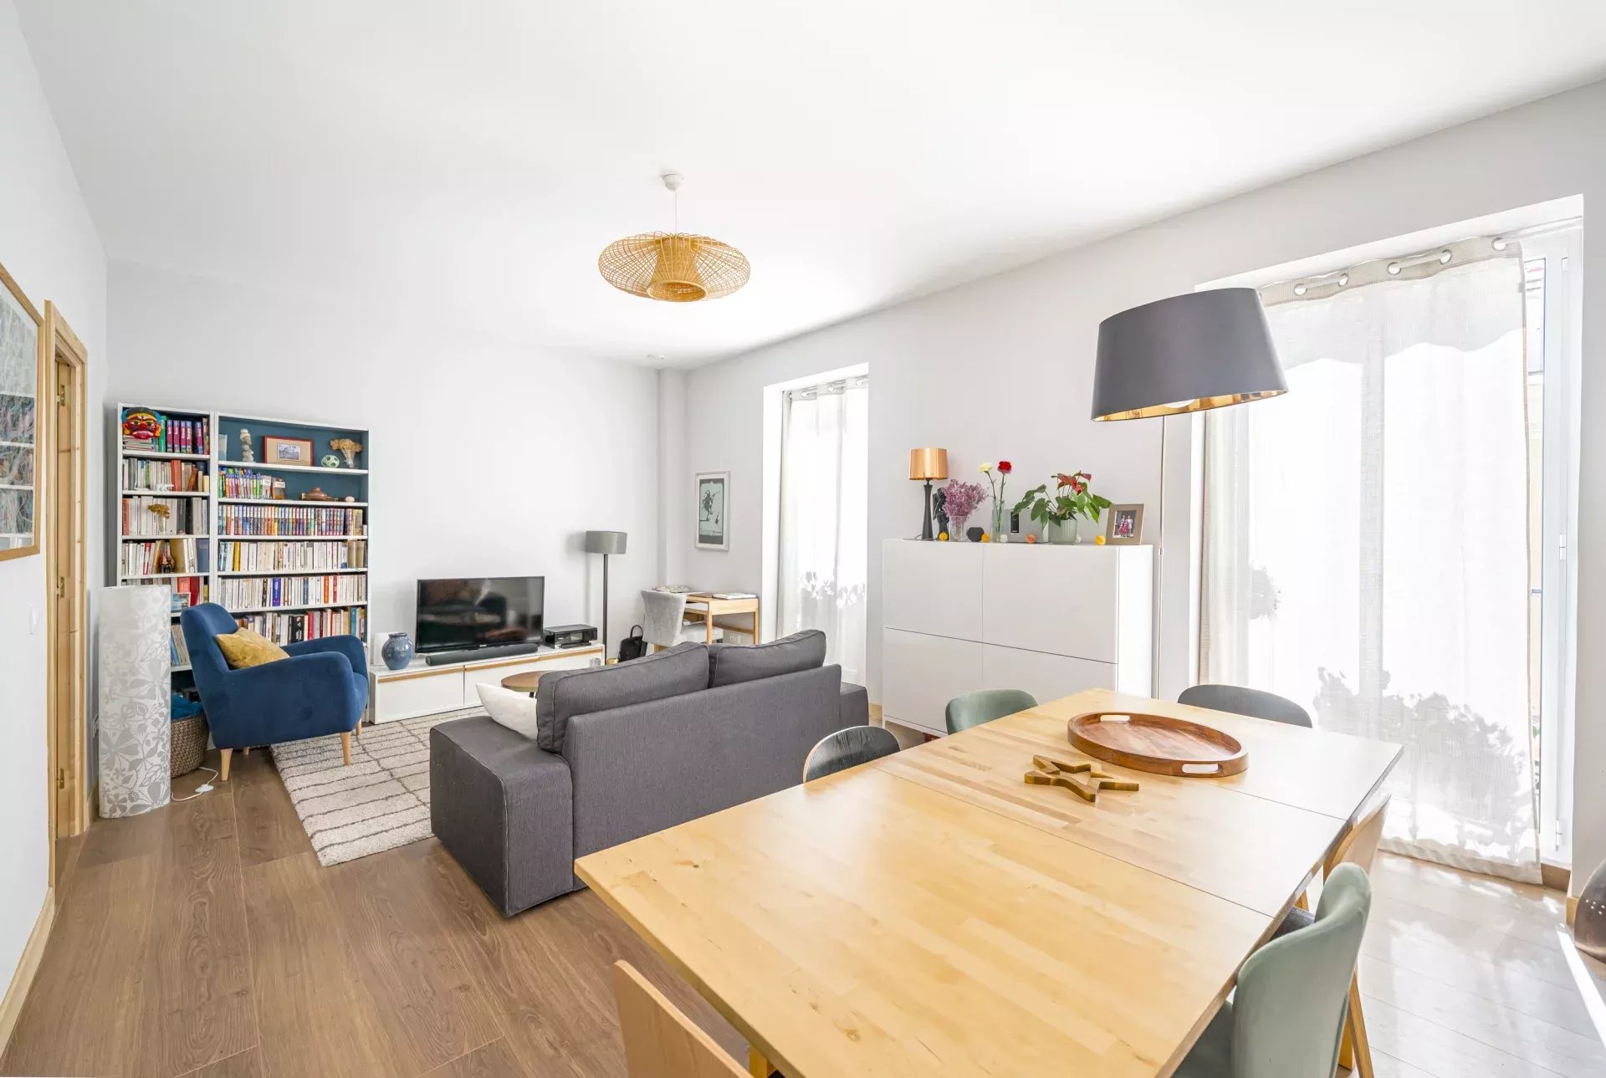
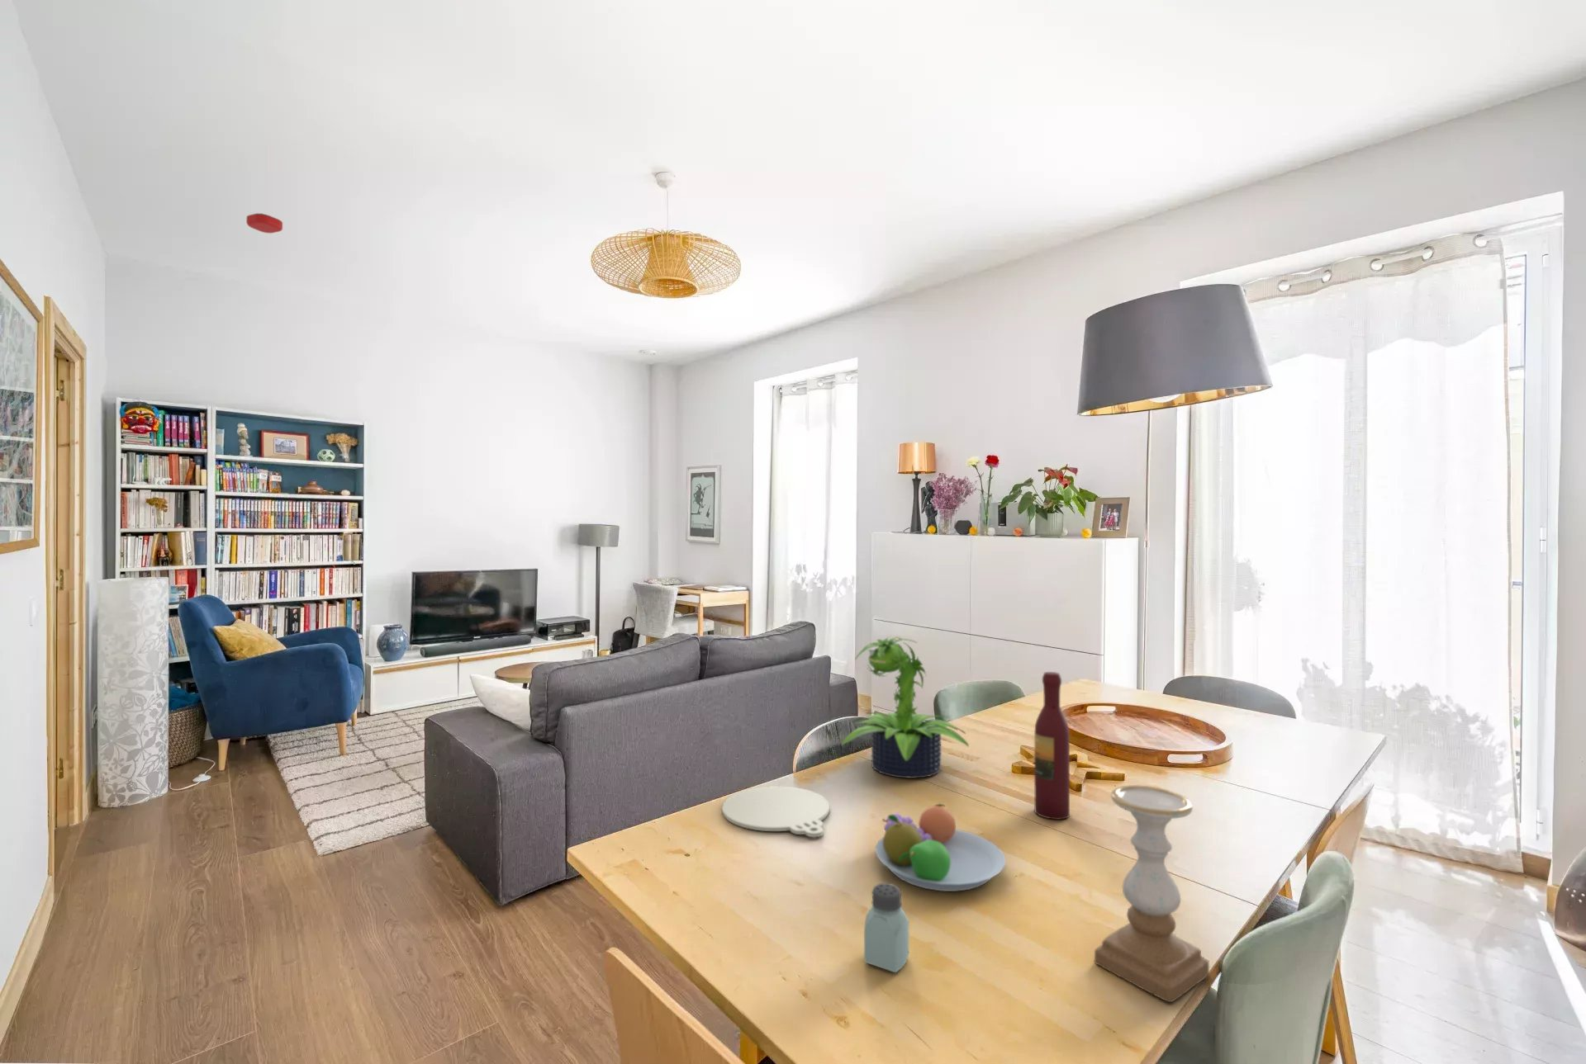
+ smoke detector (264, 223)
+ candle holder (1151, 882)
+ potted plant (904, 701)
+ saltshaker (886, 925)
+ wine bottle (1051, 743)
+ fruit bowl (935, 841)
+ plate (782, 811)
